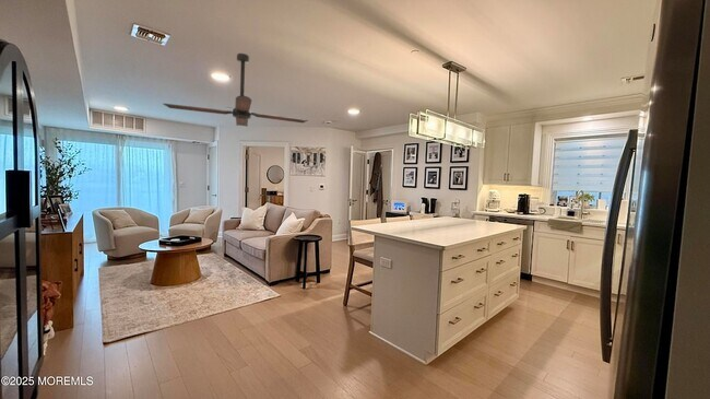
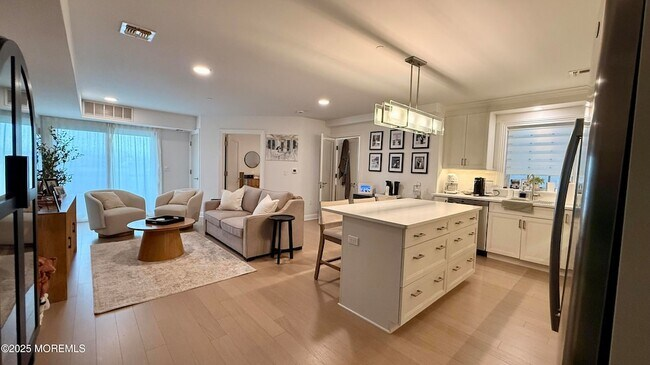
- ceiling fan (241, 86)
